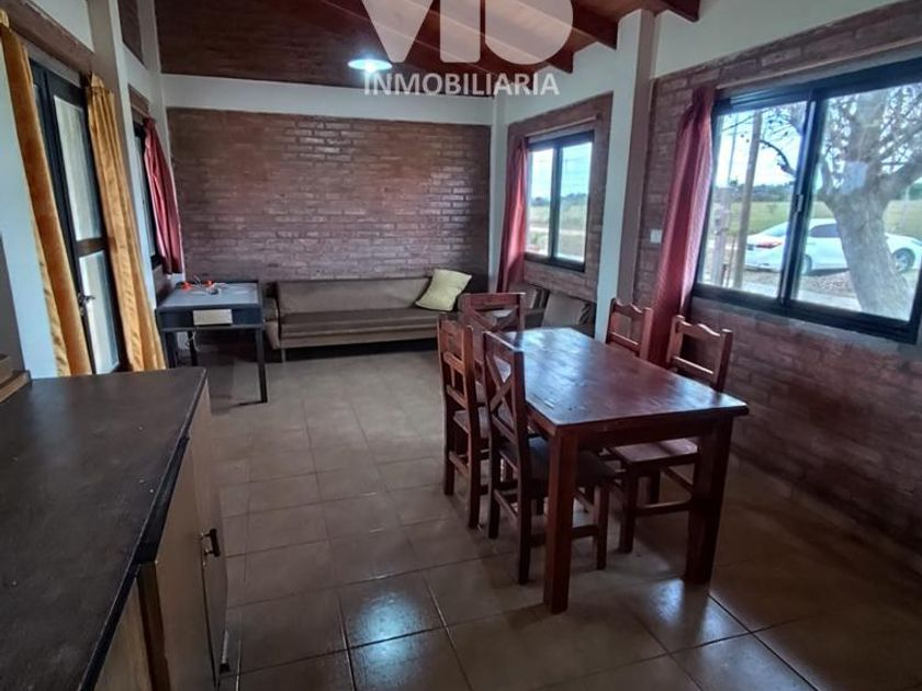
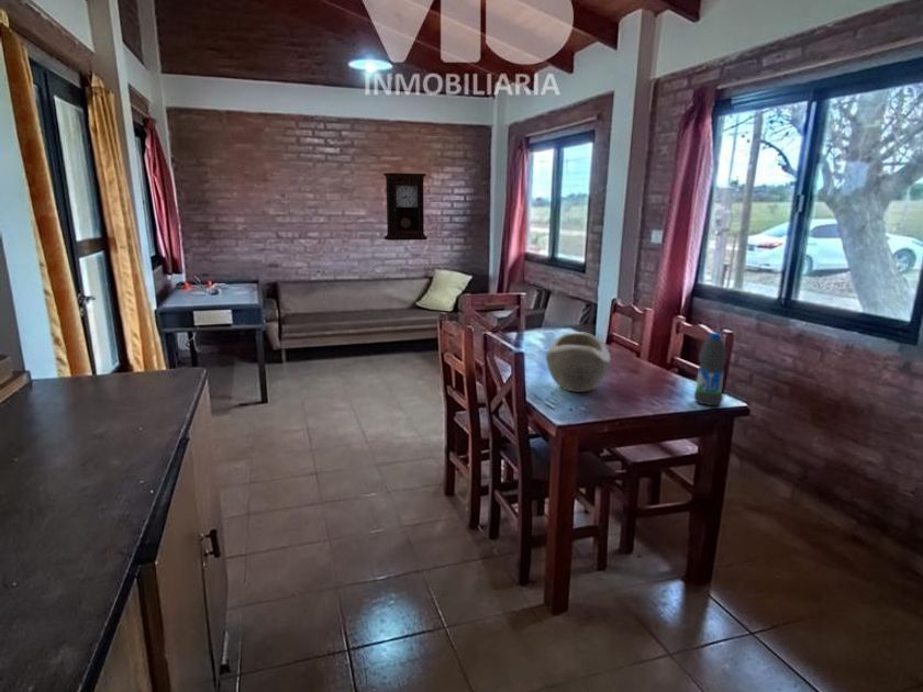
+ decorative bowl (577, 362)
+ pendulum clock (405, 207)
+ water bottle (711, 368)
